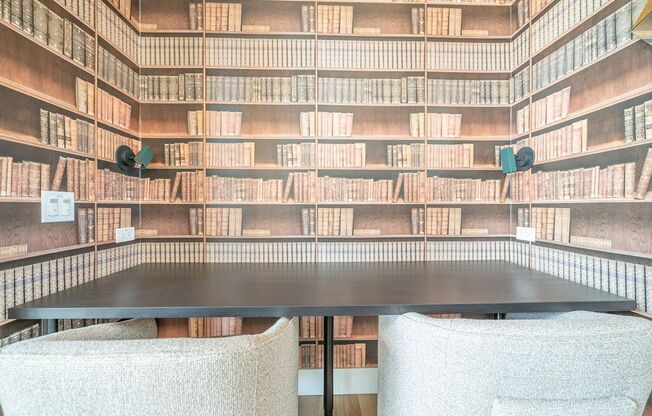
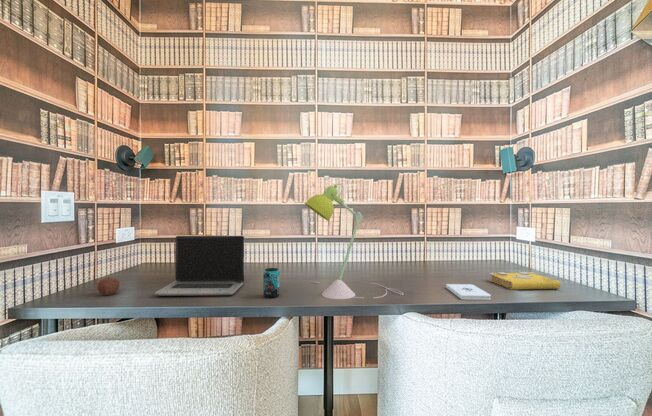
+ desk lamp (350, 241)
+ notepad (467, 291)
+ spell book (524, 280)
+ apple (108, 285)
+ beverage can (271, 282)
+ laptop computer (202, 264)
